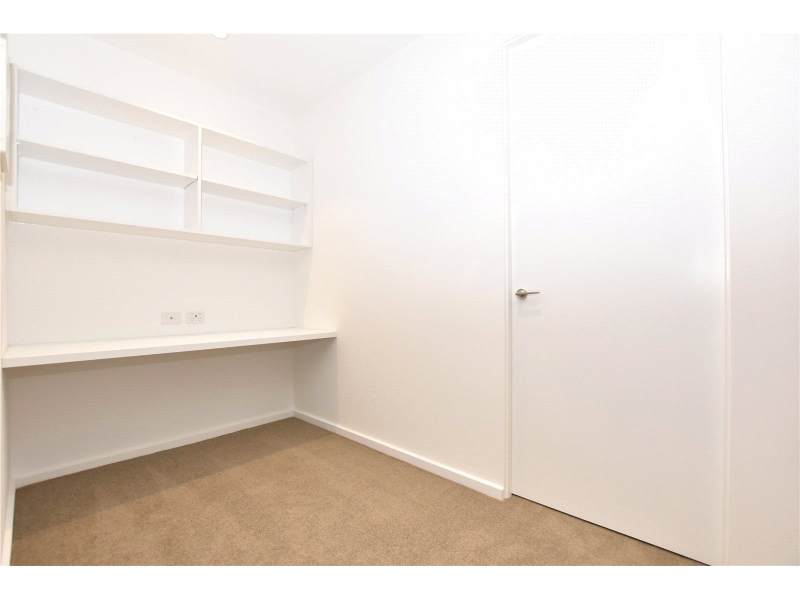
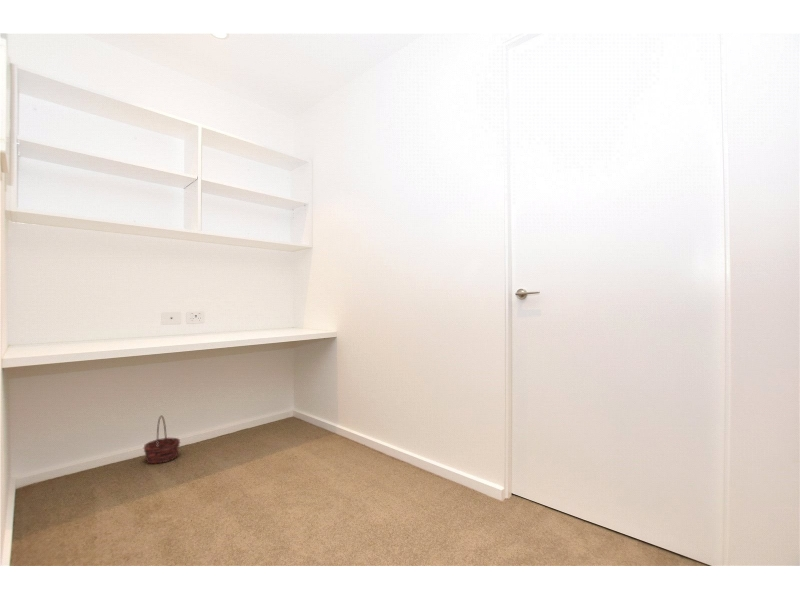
+ basket (163, 438)
